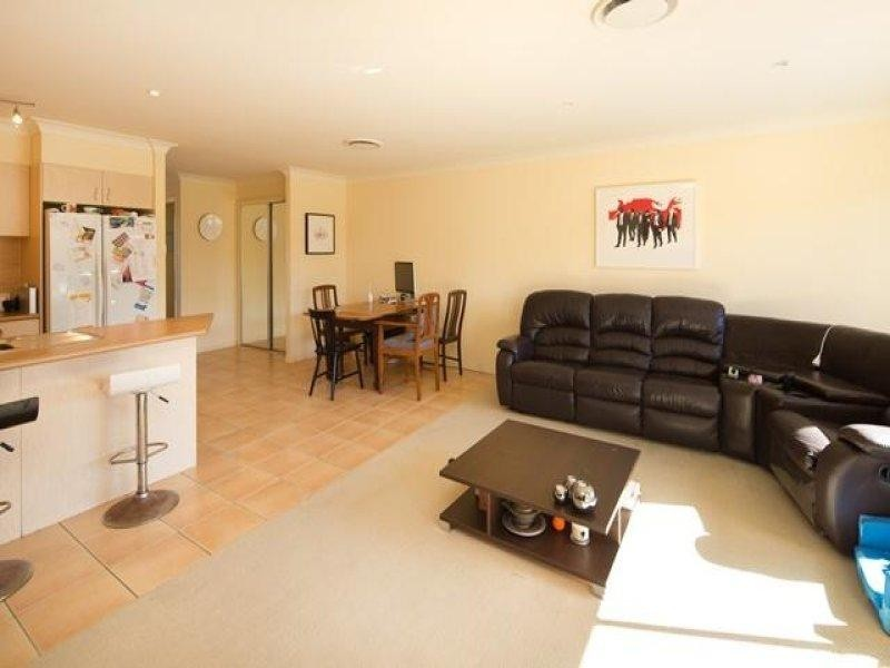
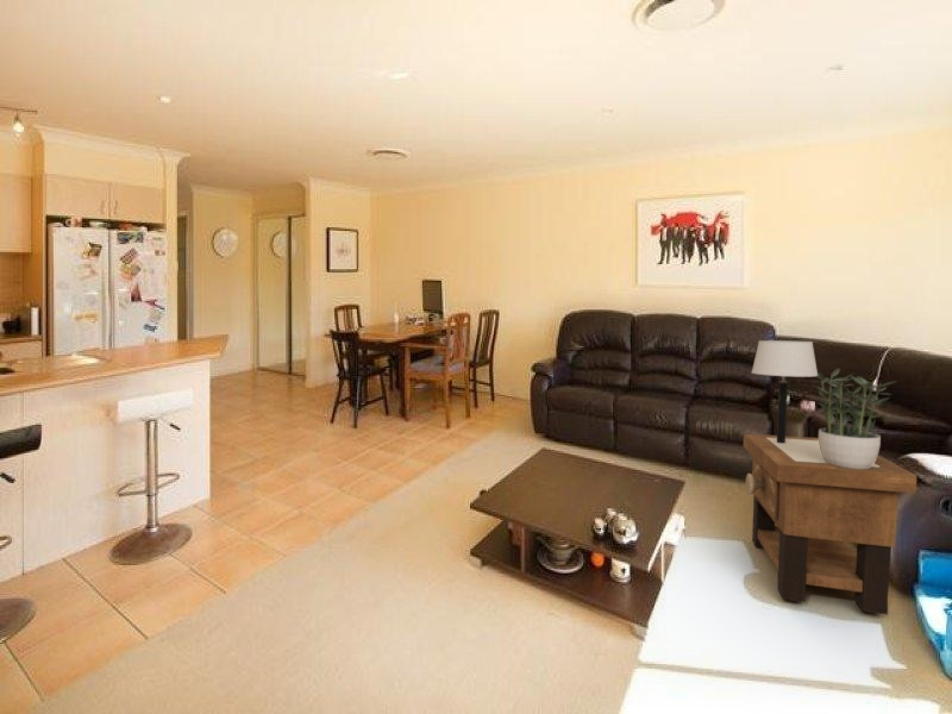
+ table lamp (783, 392)
+ potted plant (847, 415)
+ side table (808, 512)
